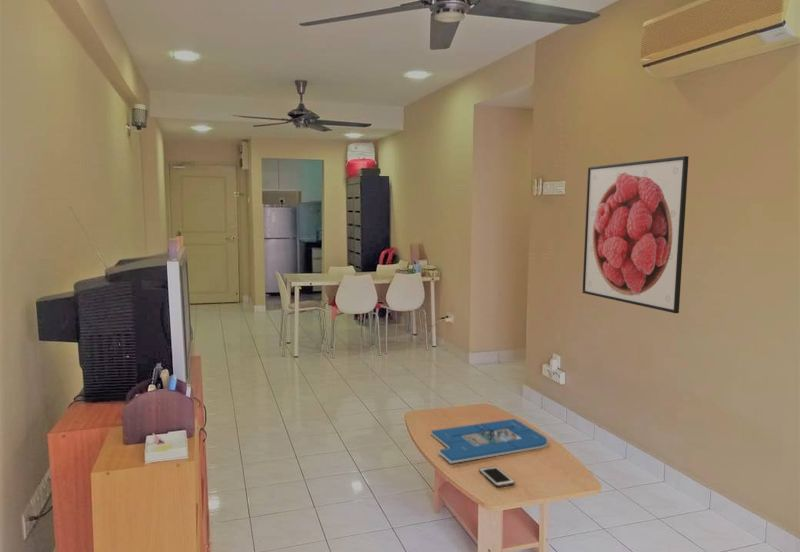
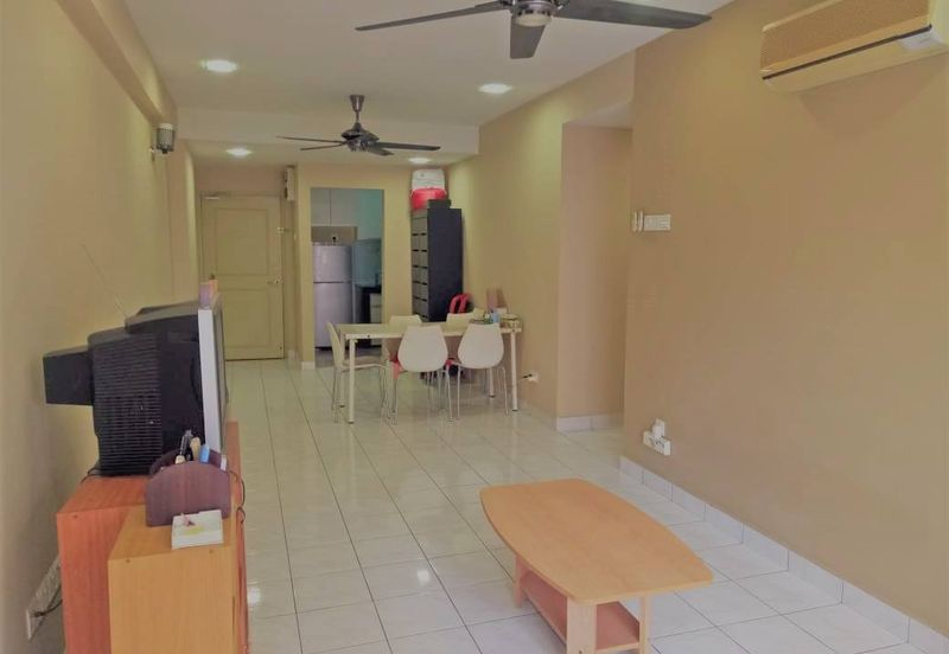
- board game (485, 436)
- cell phone (496, 476)
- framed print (629, 233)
